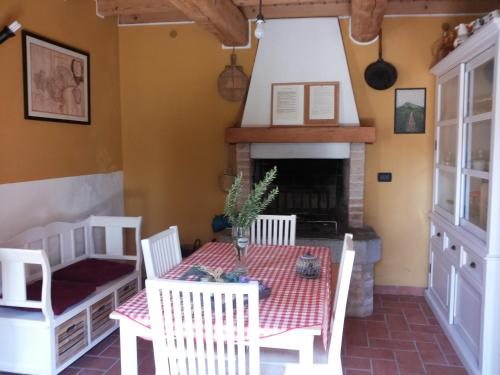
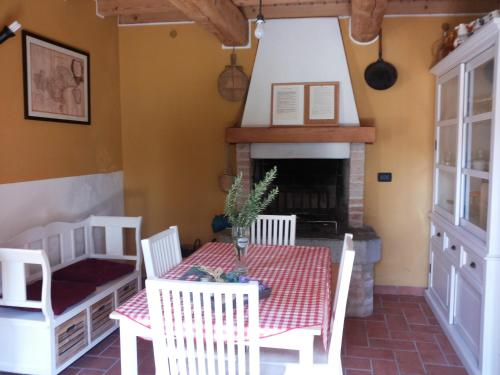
- teapot (308, 263)
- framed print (409, 111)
